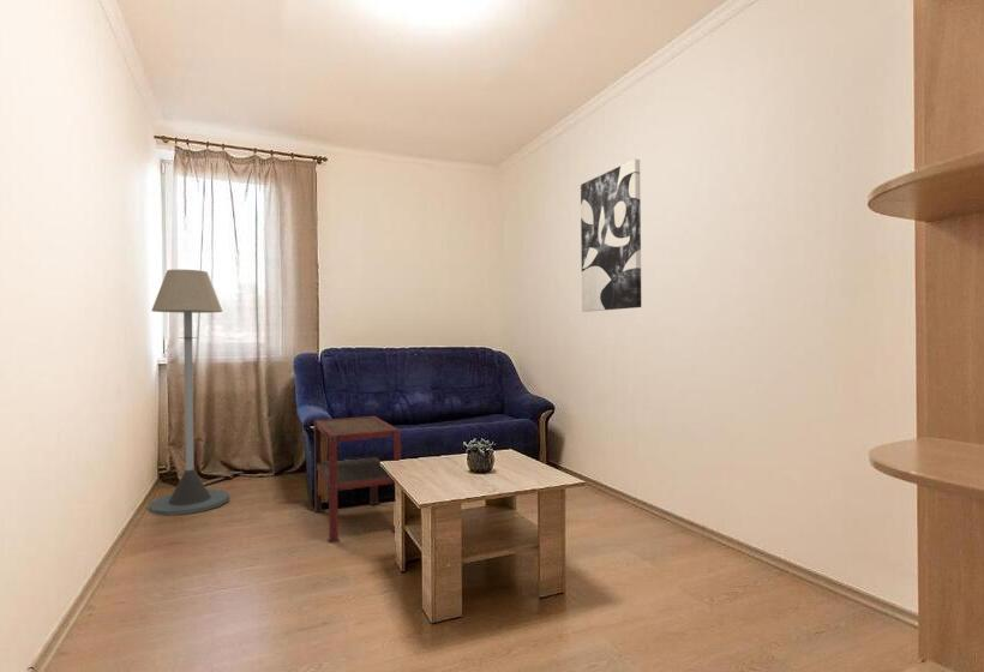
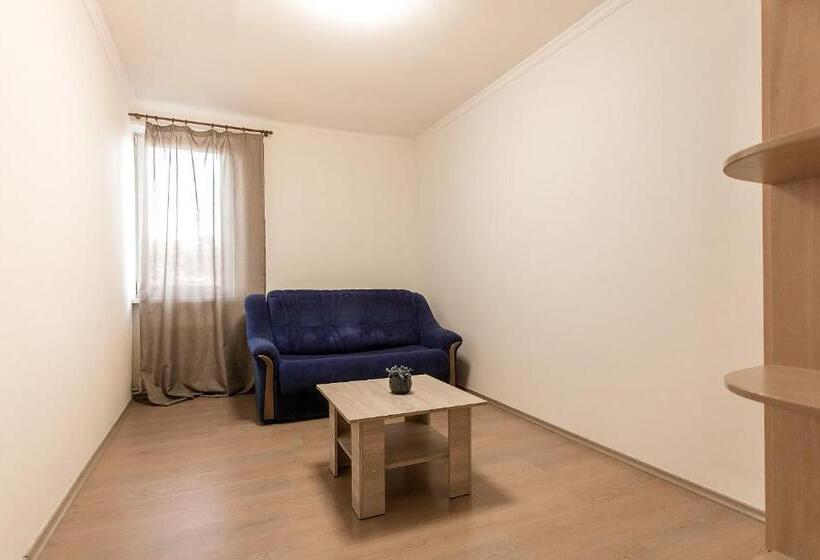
- floor lamp (188, 388)
- side table (355, 472)
- wall art (608, 241)
